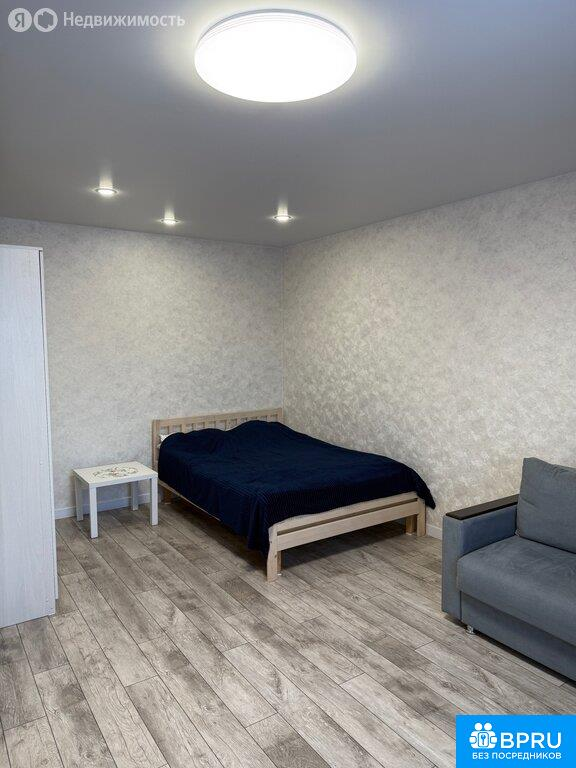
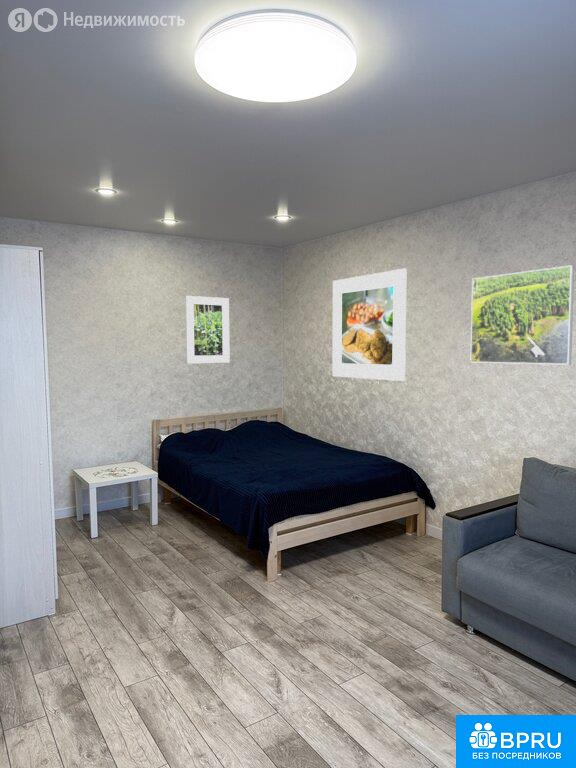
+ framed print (517, 318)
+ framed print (366, 327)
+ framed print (208, 330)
